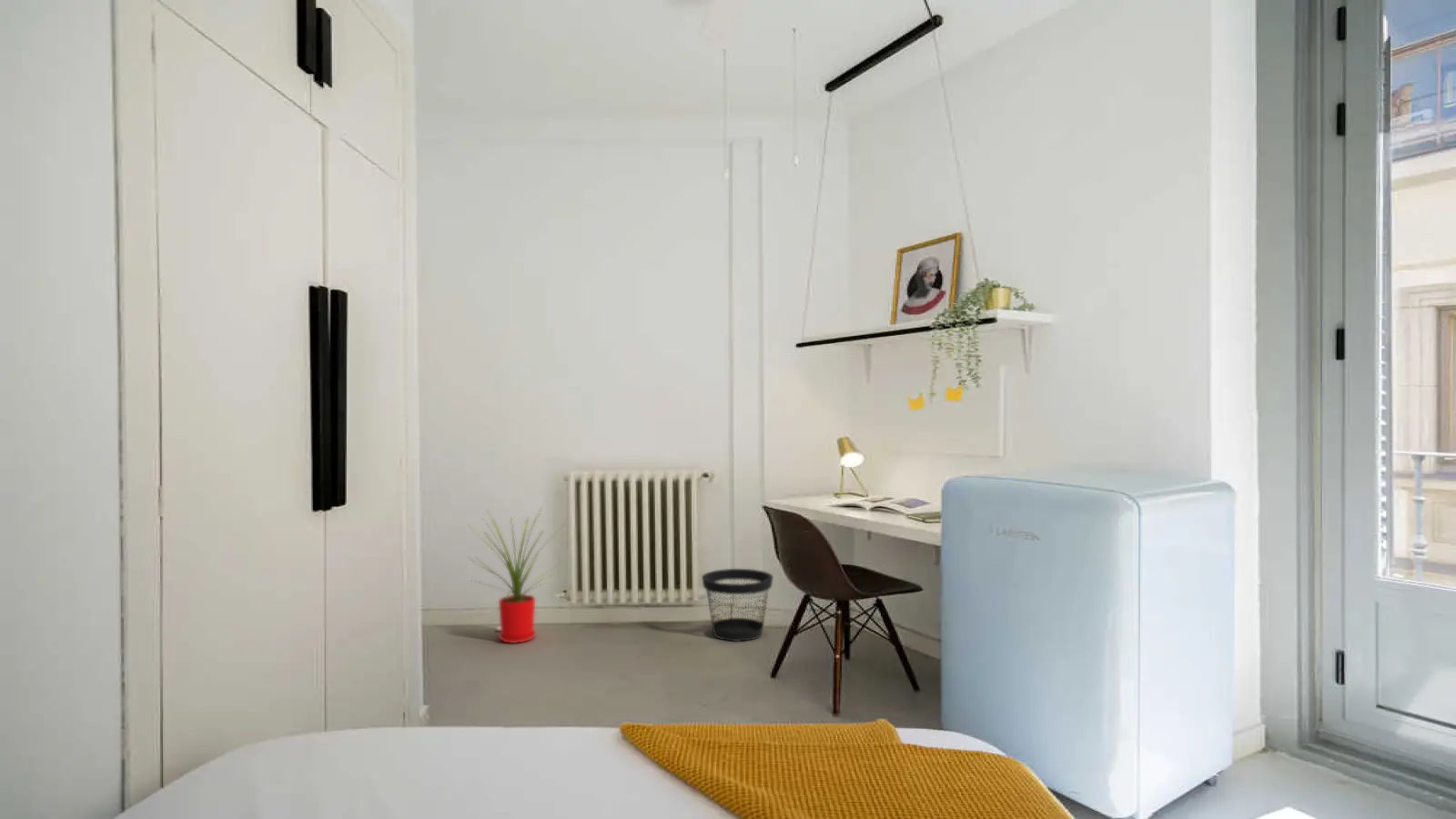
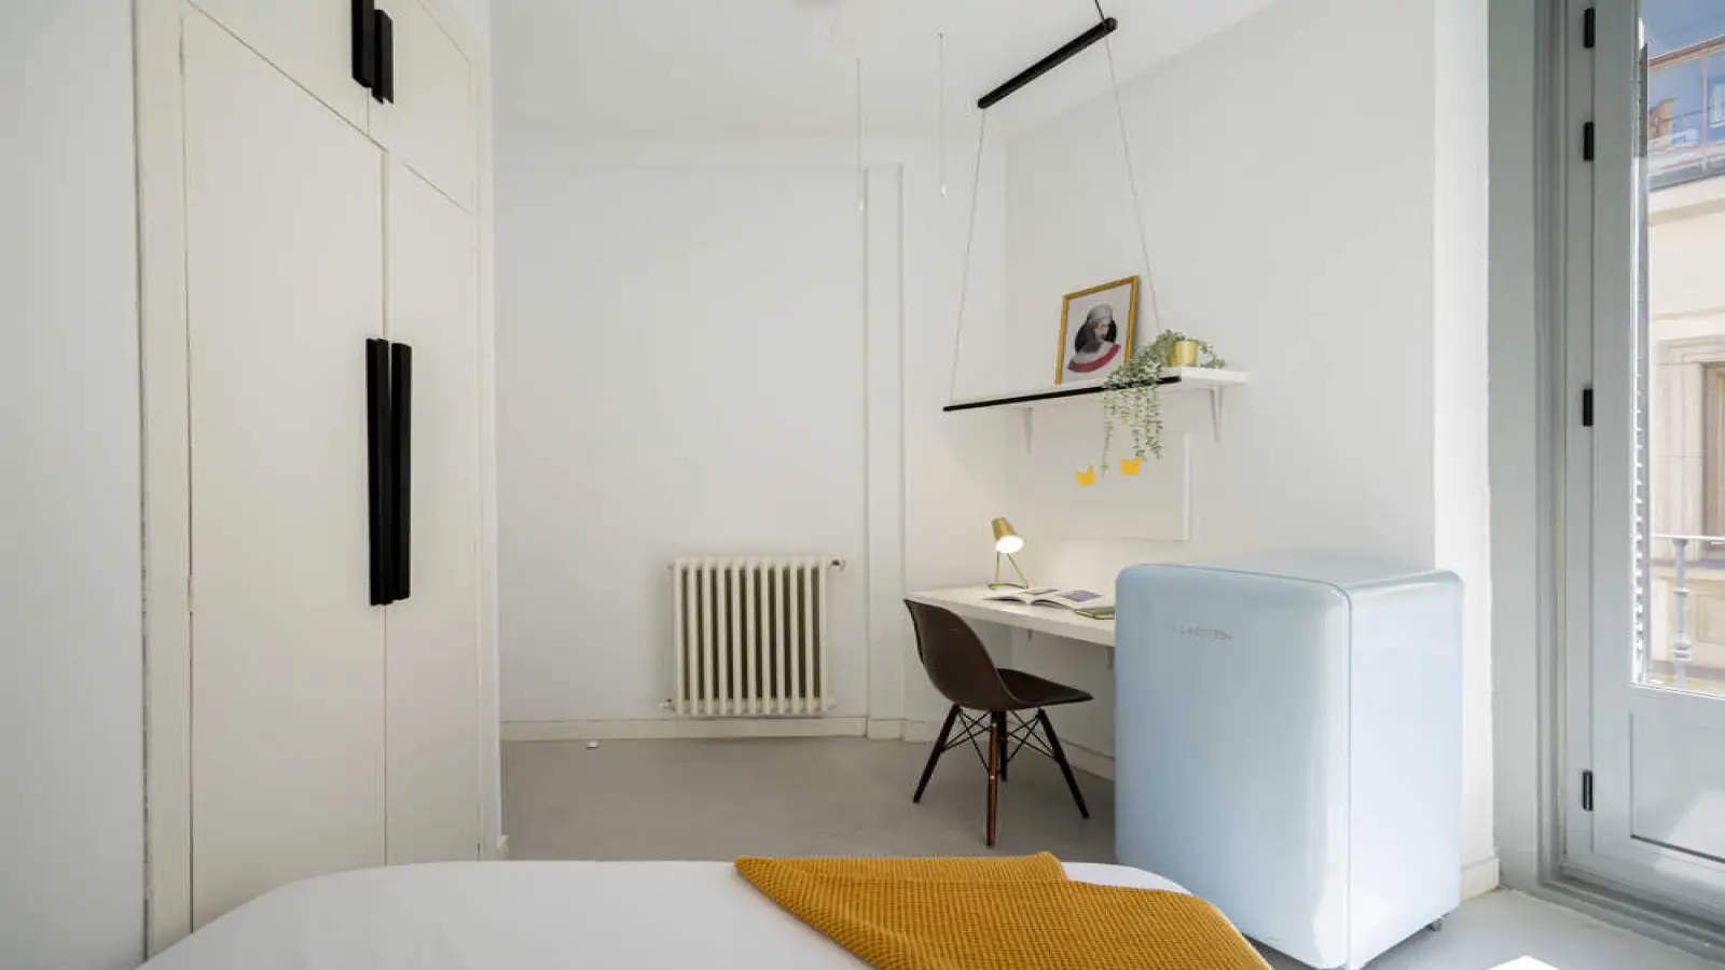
- house plant (517, 573)
- wastebasket (737, 604)
